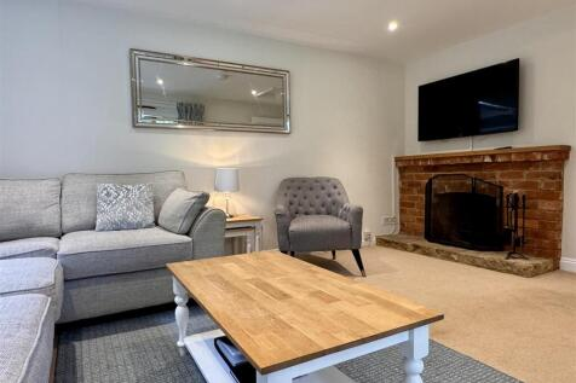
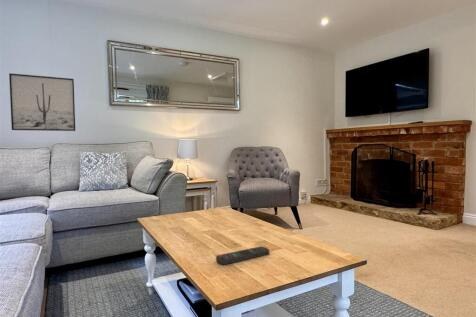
+ wall art (44, 103)
+ remote control (243, 254)
